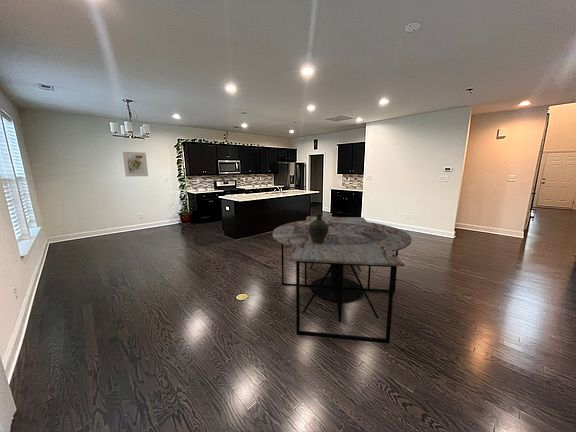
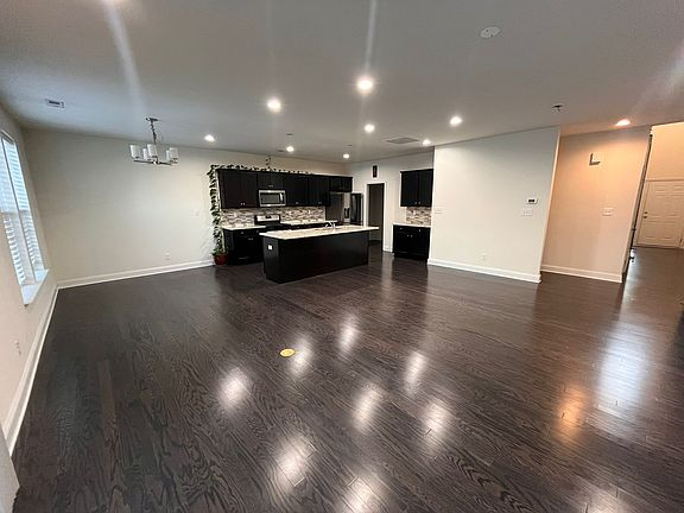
- dining table (337, 260)
- ceramic jug (318, 227)
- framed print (135, 164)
